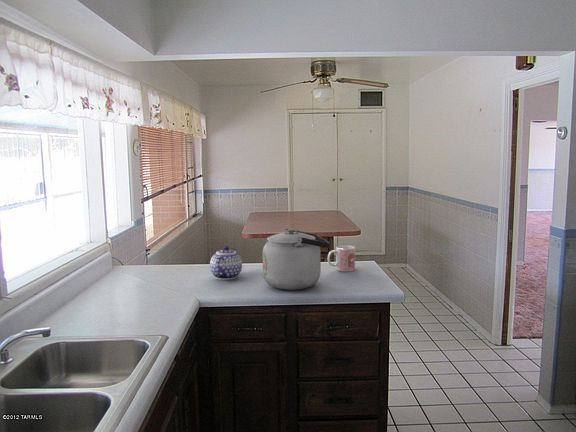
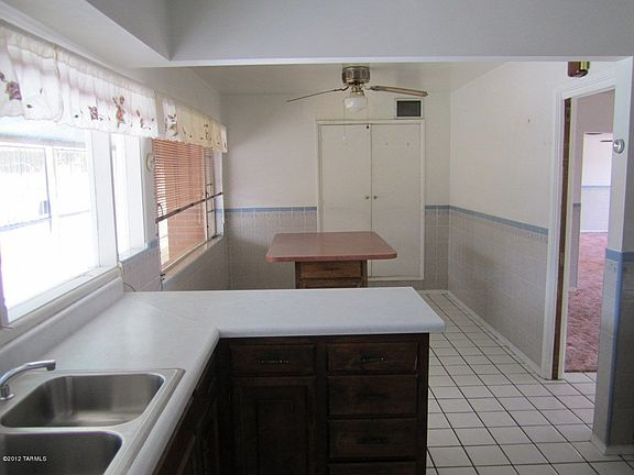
- teapot (226, 261)
- mug (342, 258)
- kettle (292, 255)
